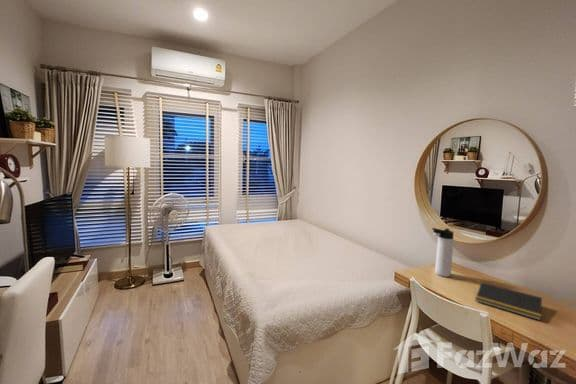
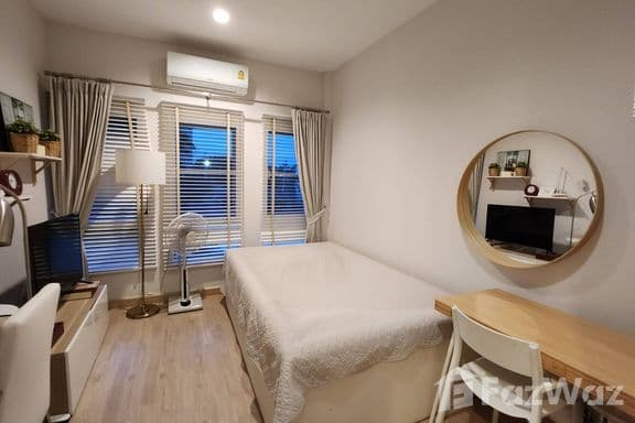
- notepad (508, 299)
- thermos bottle (441, 251)
